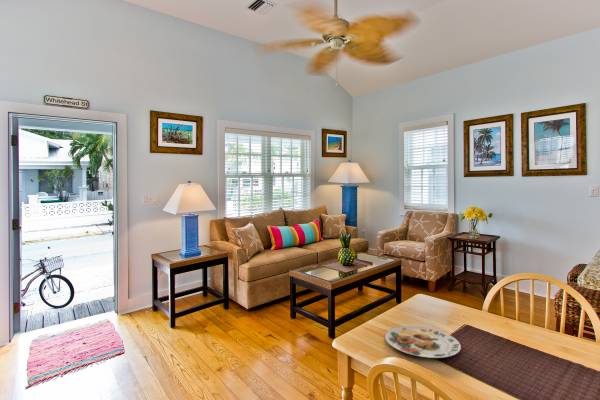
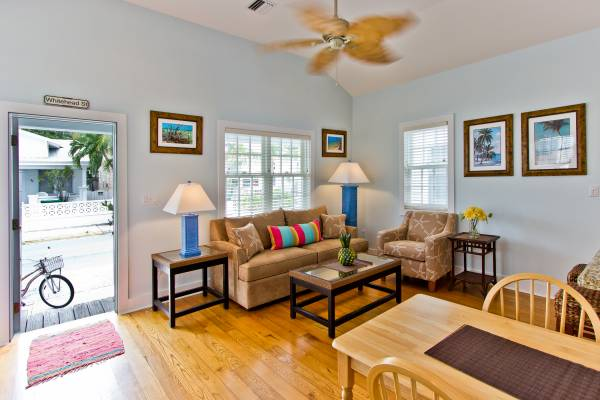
- plate (421, 341)
